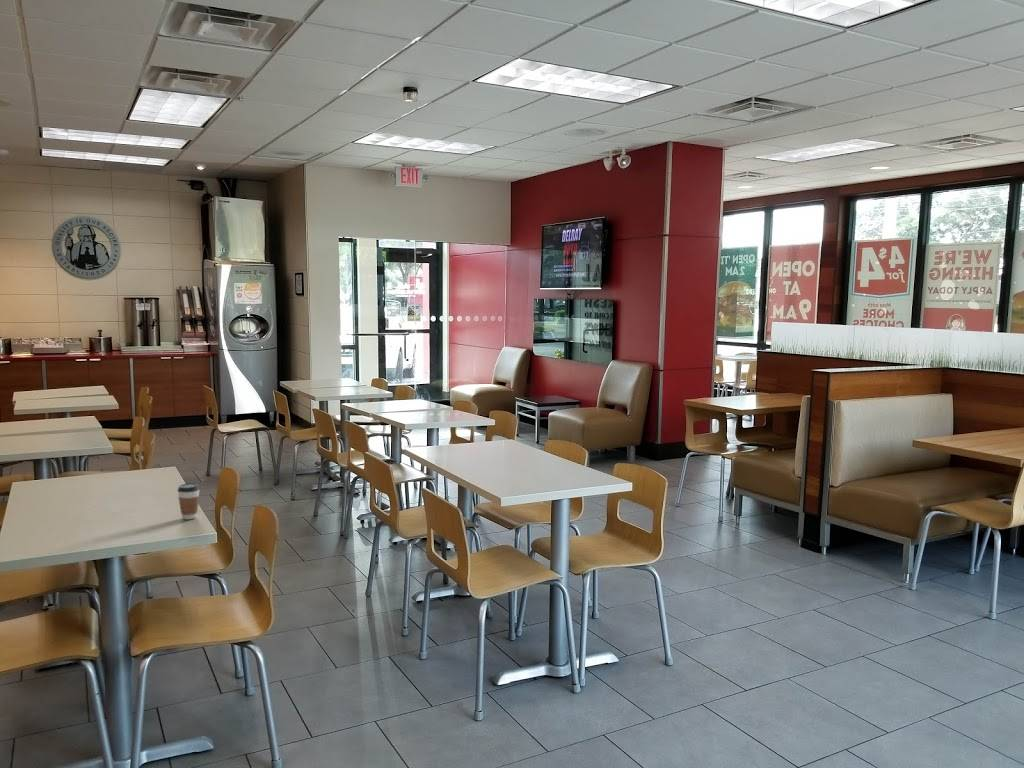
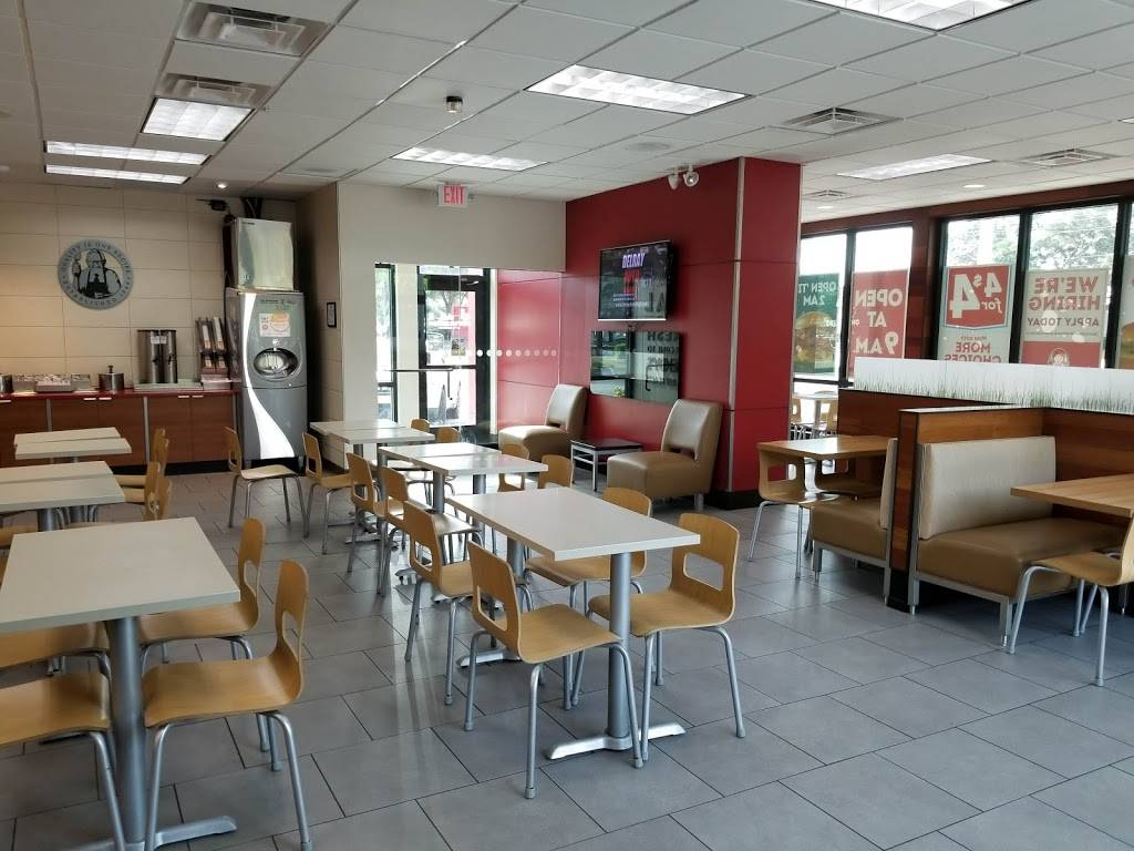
- coffee cup (188, 501)
